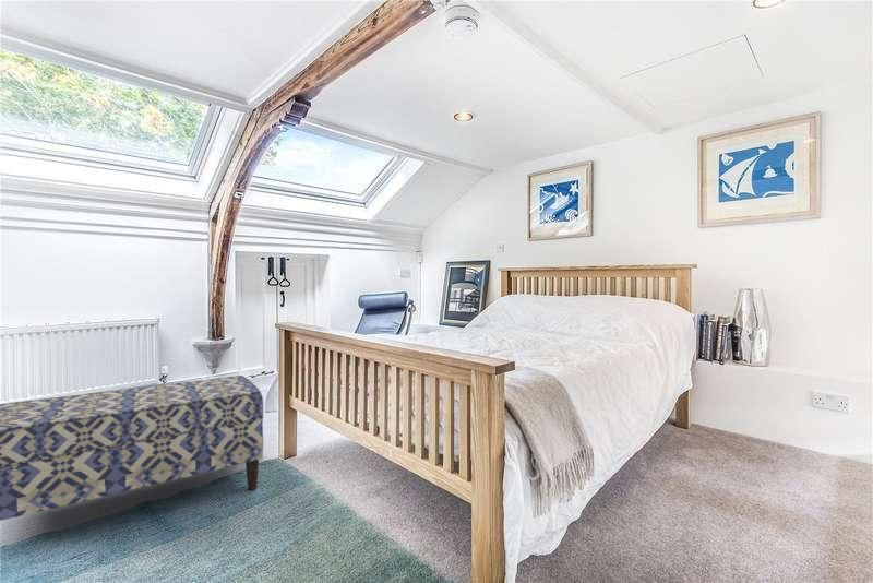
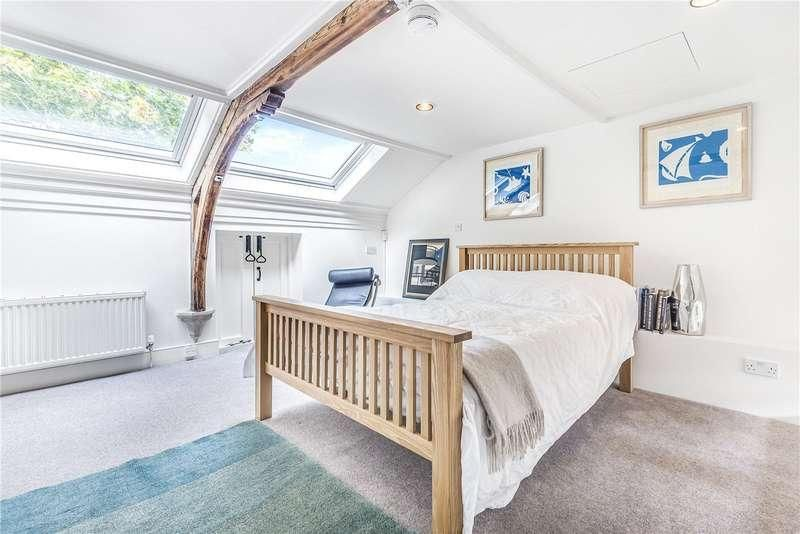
- bench (136, 449)
